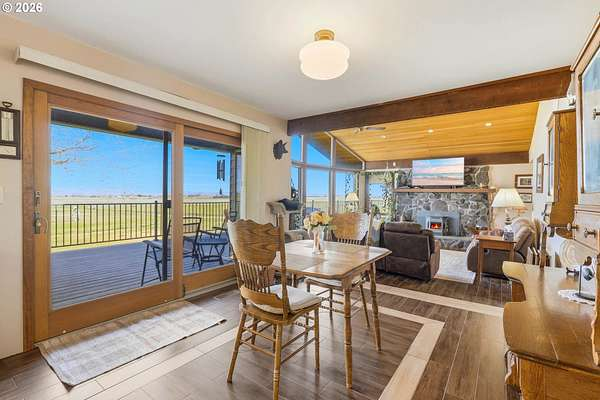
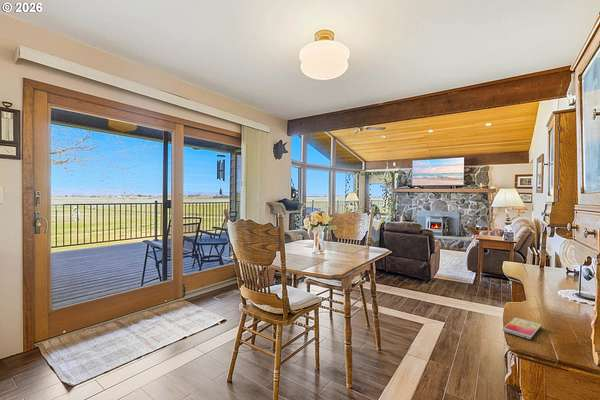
+ smartphone (522, 327)
